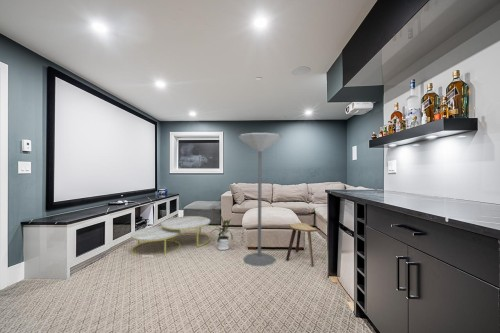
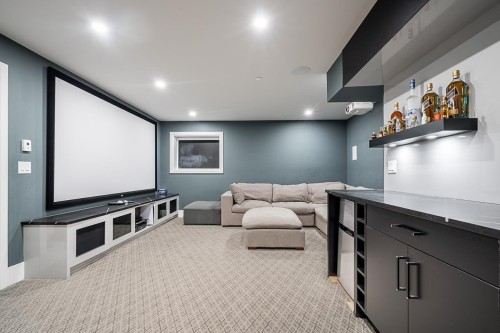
- floor lamp (259, 197)
- coffee table (173, 233)
- stool (299, 242)
- house plant (222, 231)
